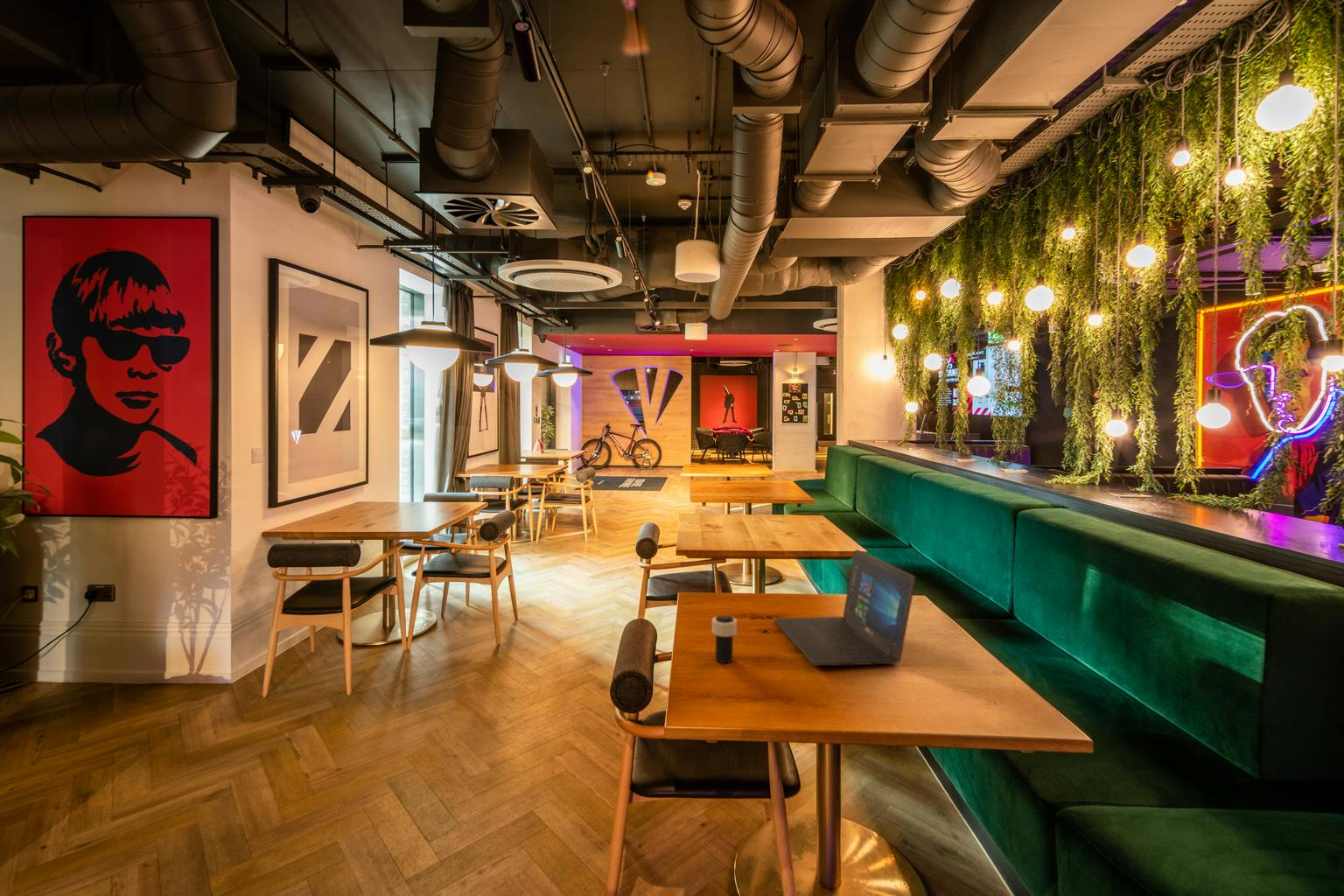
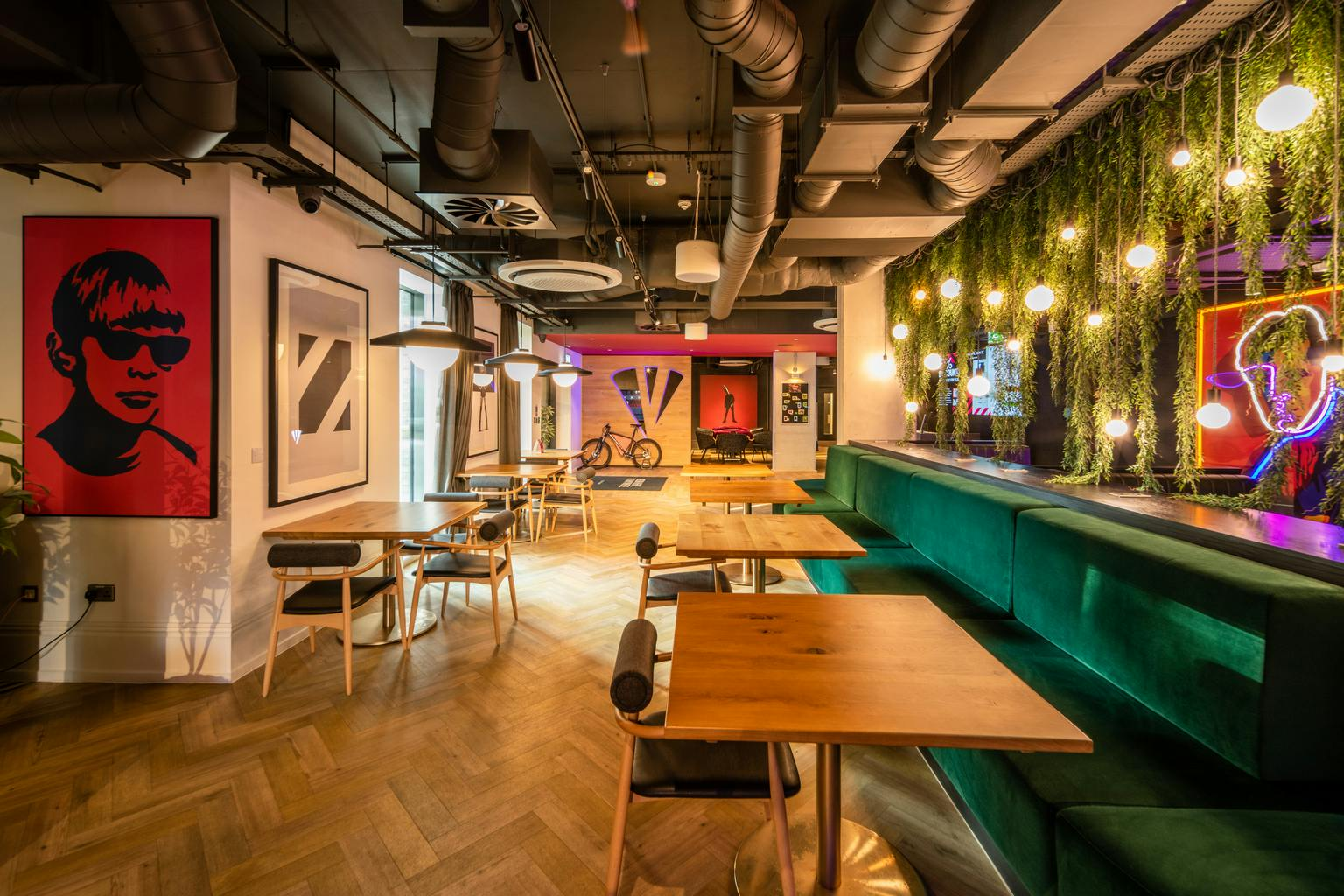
- laptop (845, 601)
- cup (724, 638)
